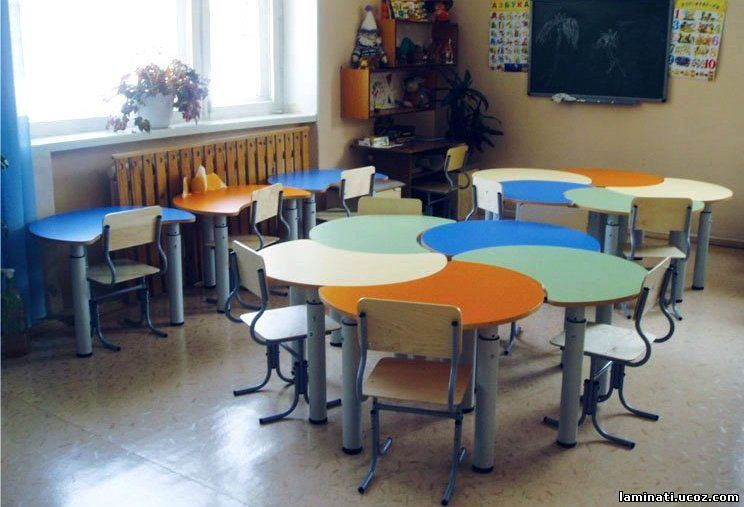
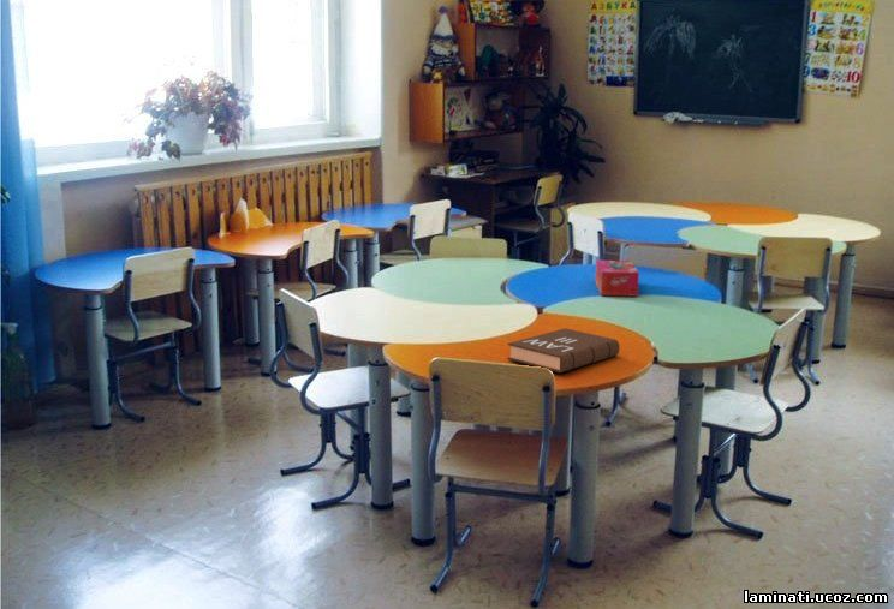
+ book (564, 350)
+ tissue box (615, 277)
